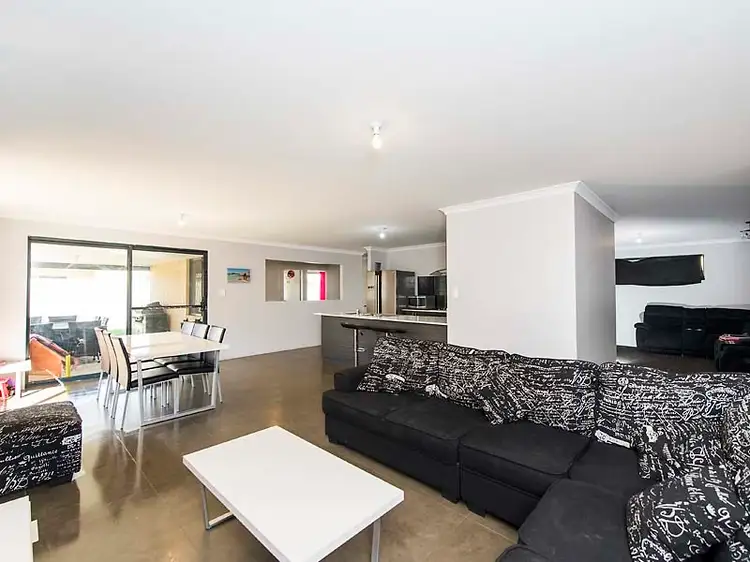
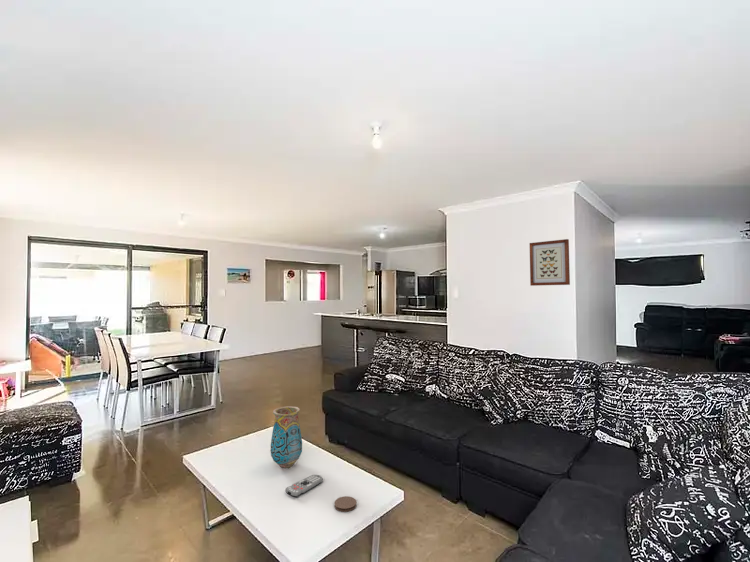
+ remote control (305, 485)
+ vase (286, 437)
+ wall art (548, 263)
+ coaster (345, 503)
